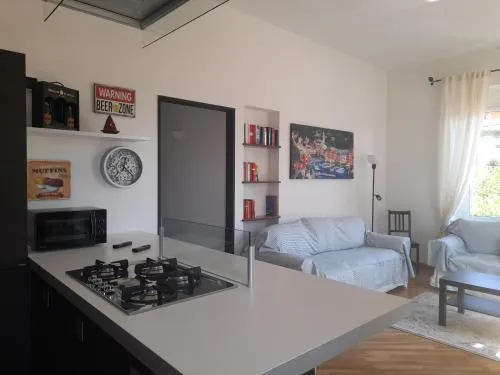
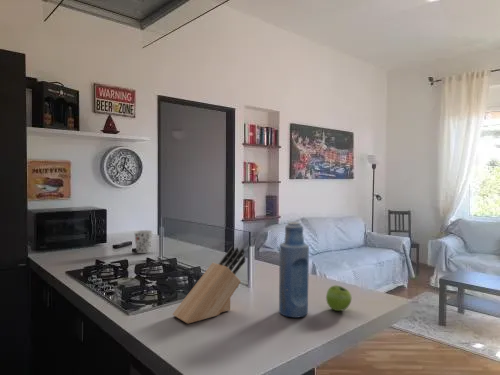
+ fruit (338, 297)
+ bottle (293, 267)
+ knife block (212, 281)
+ cup (143, 241)
